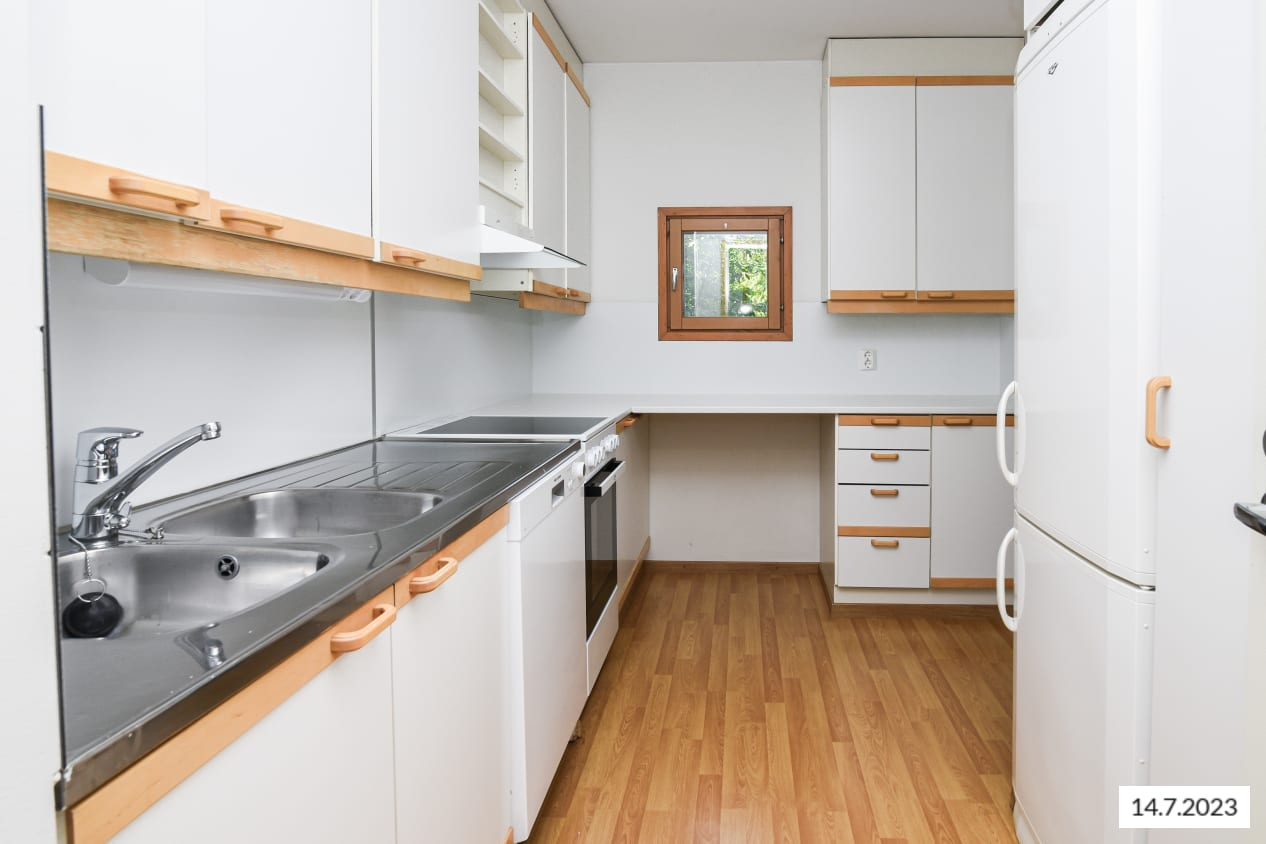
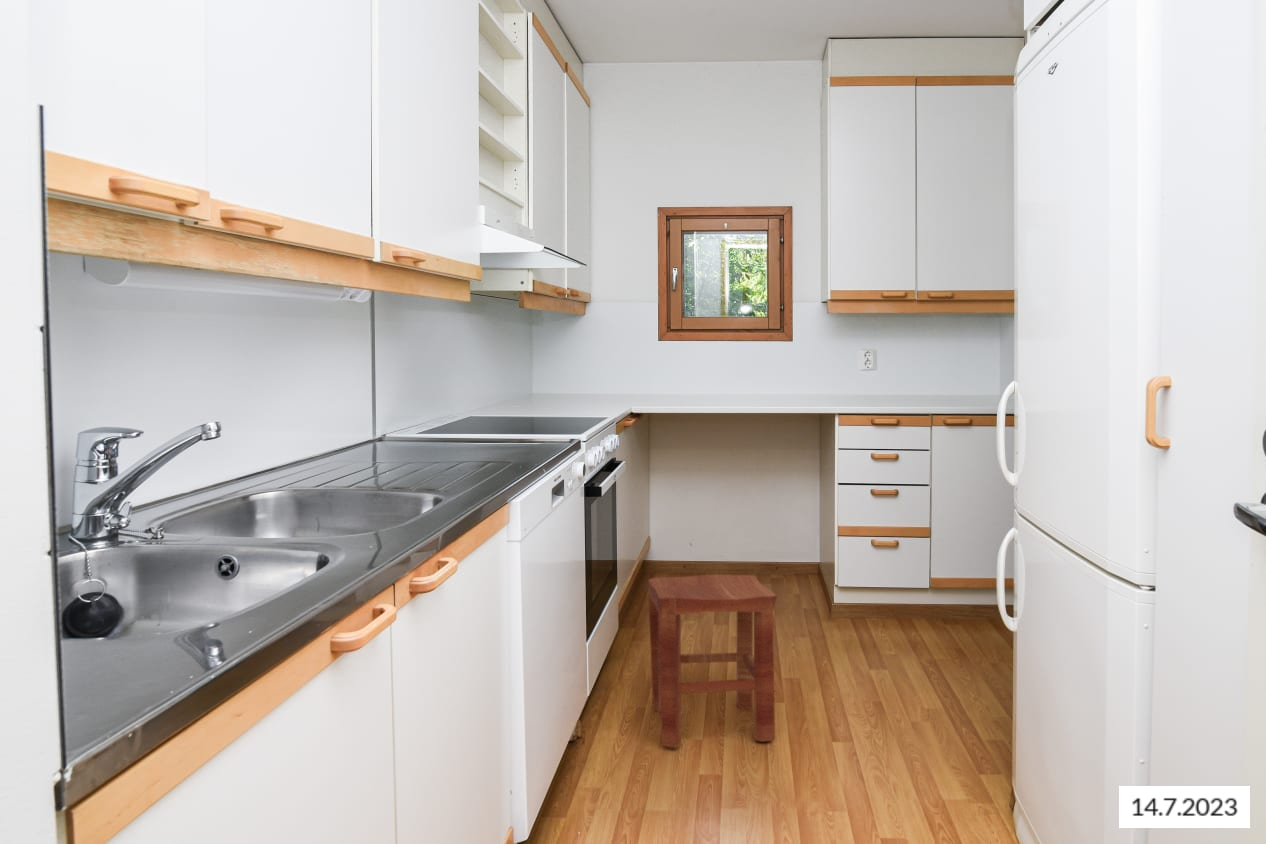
+ stool (710, 654)
